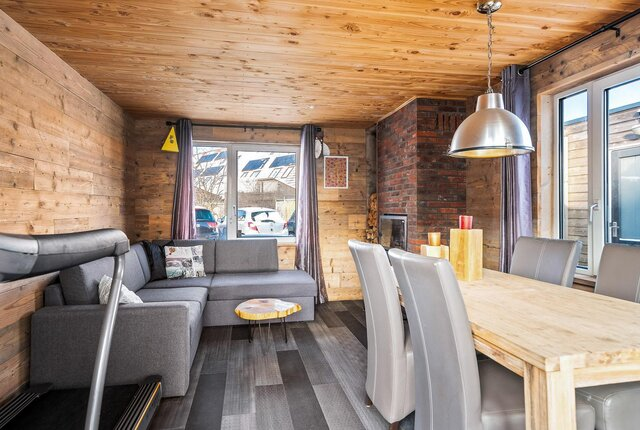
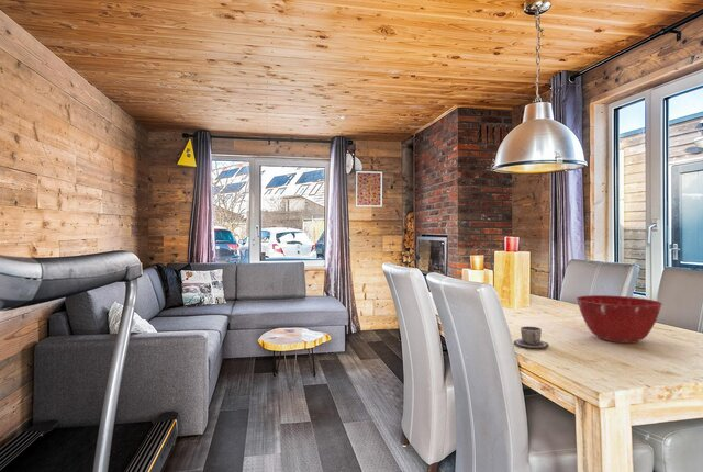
+ cup (531, 336)
+ mixing bowl (617, 318)
